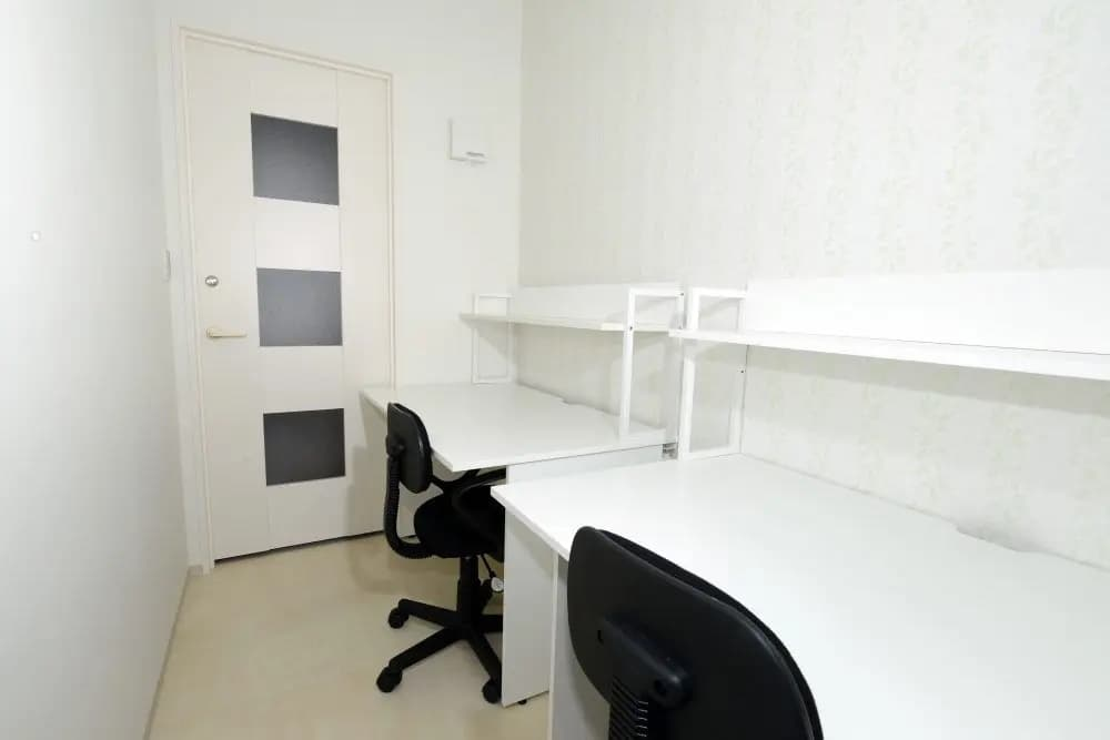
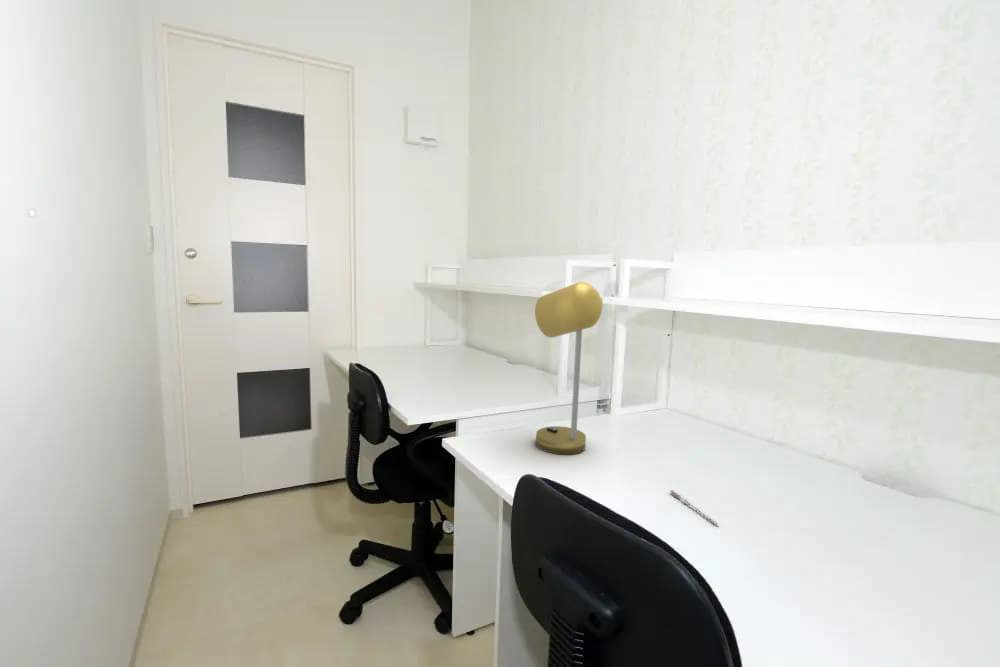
+ desk lamp (574, 364)
+ pen (692, 506)
